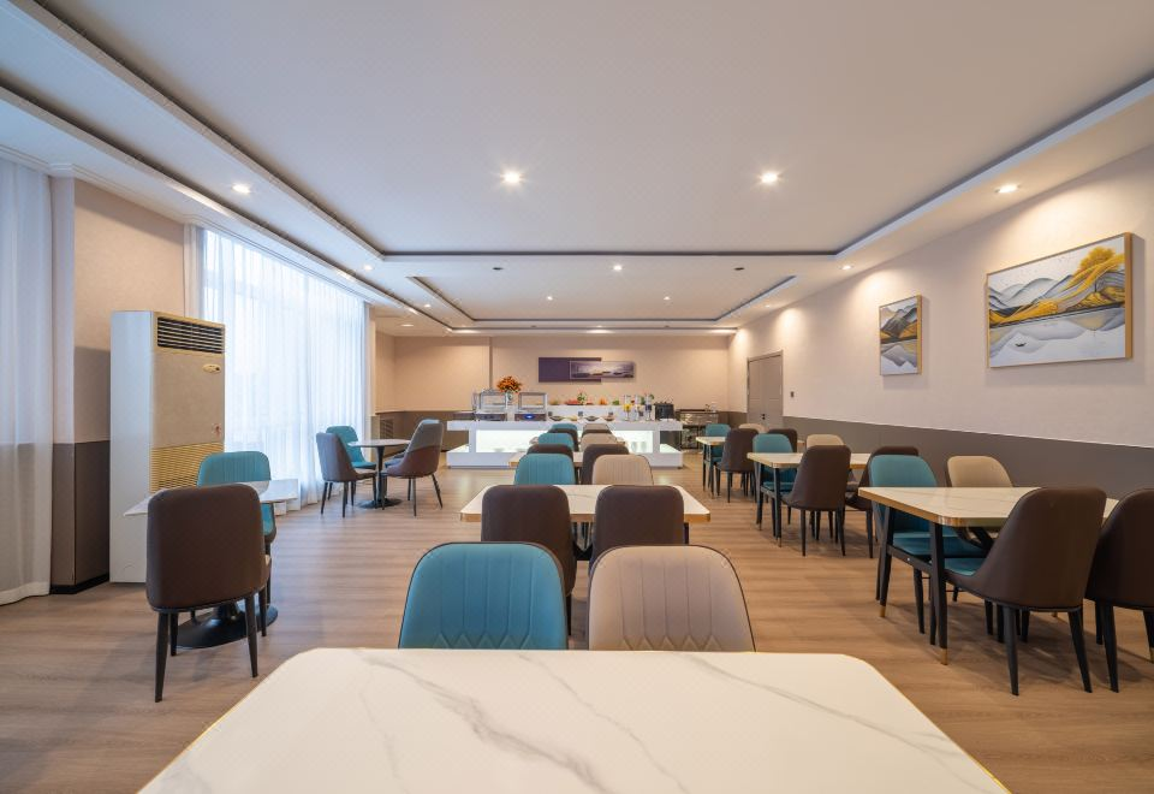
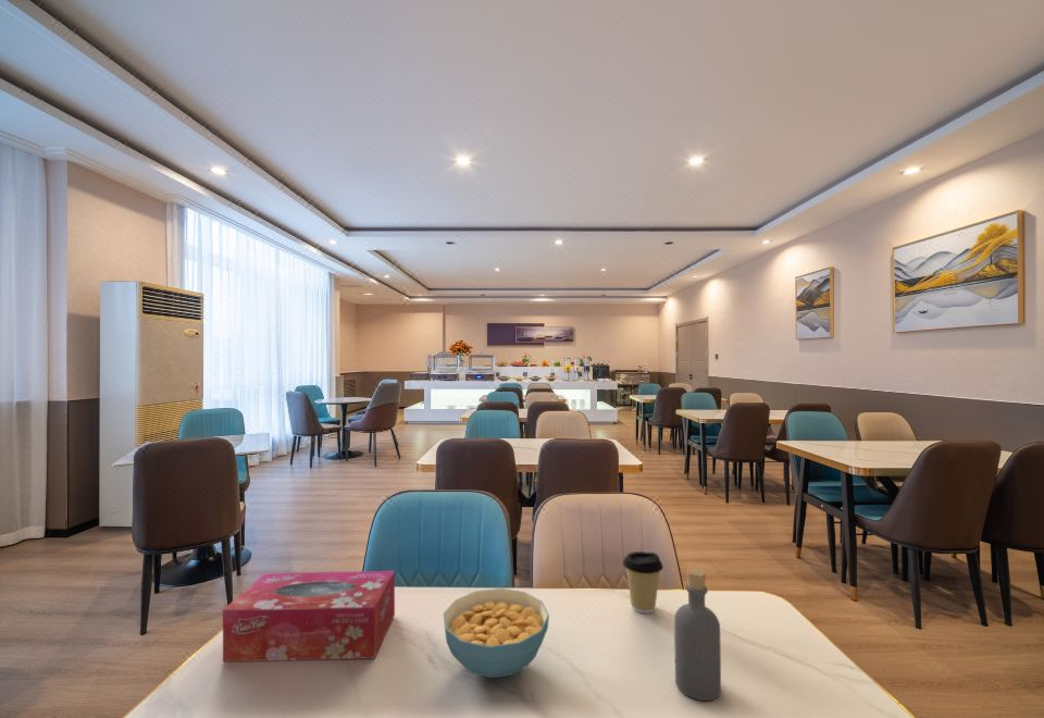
+ tissue box (315, 612)
+ cereal bowl (496, 640)
+ bottle (696, 628)
+ coffee cup (643, 581)
